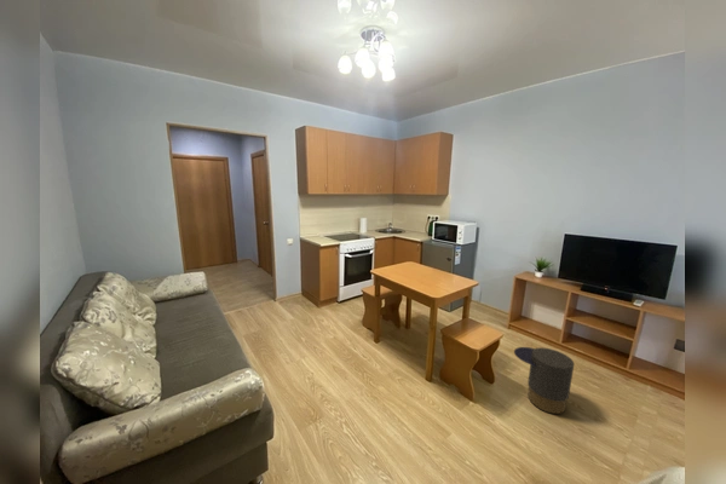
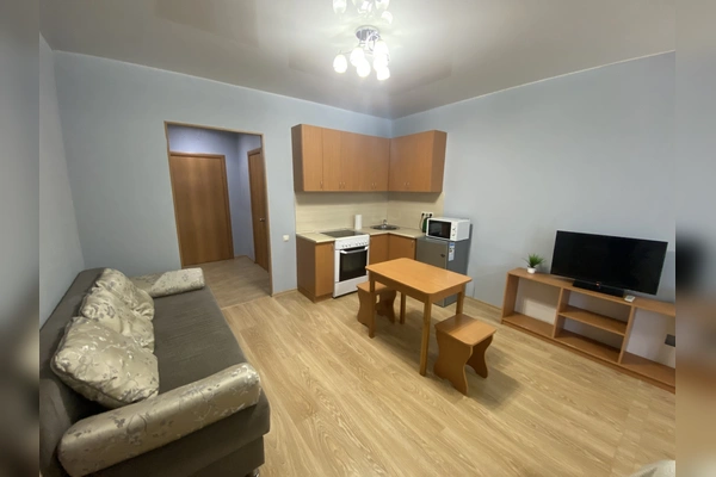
- trash can (538, 375)
